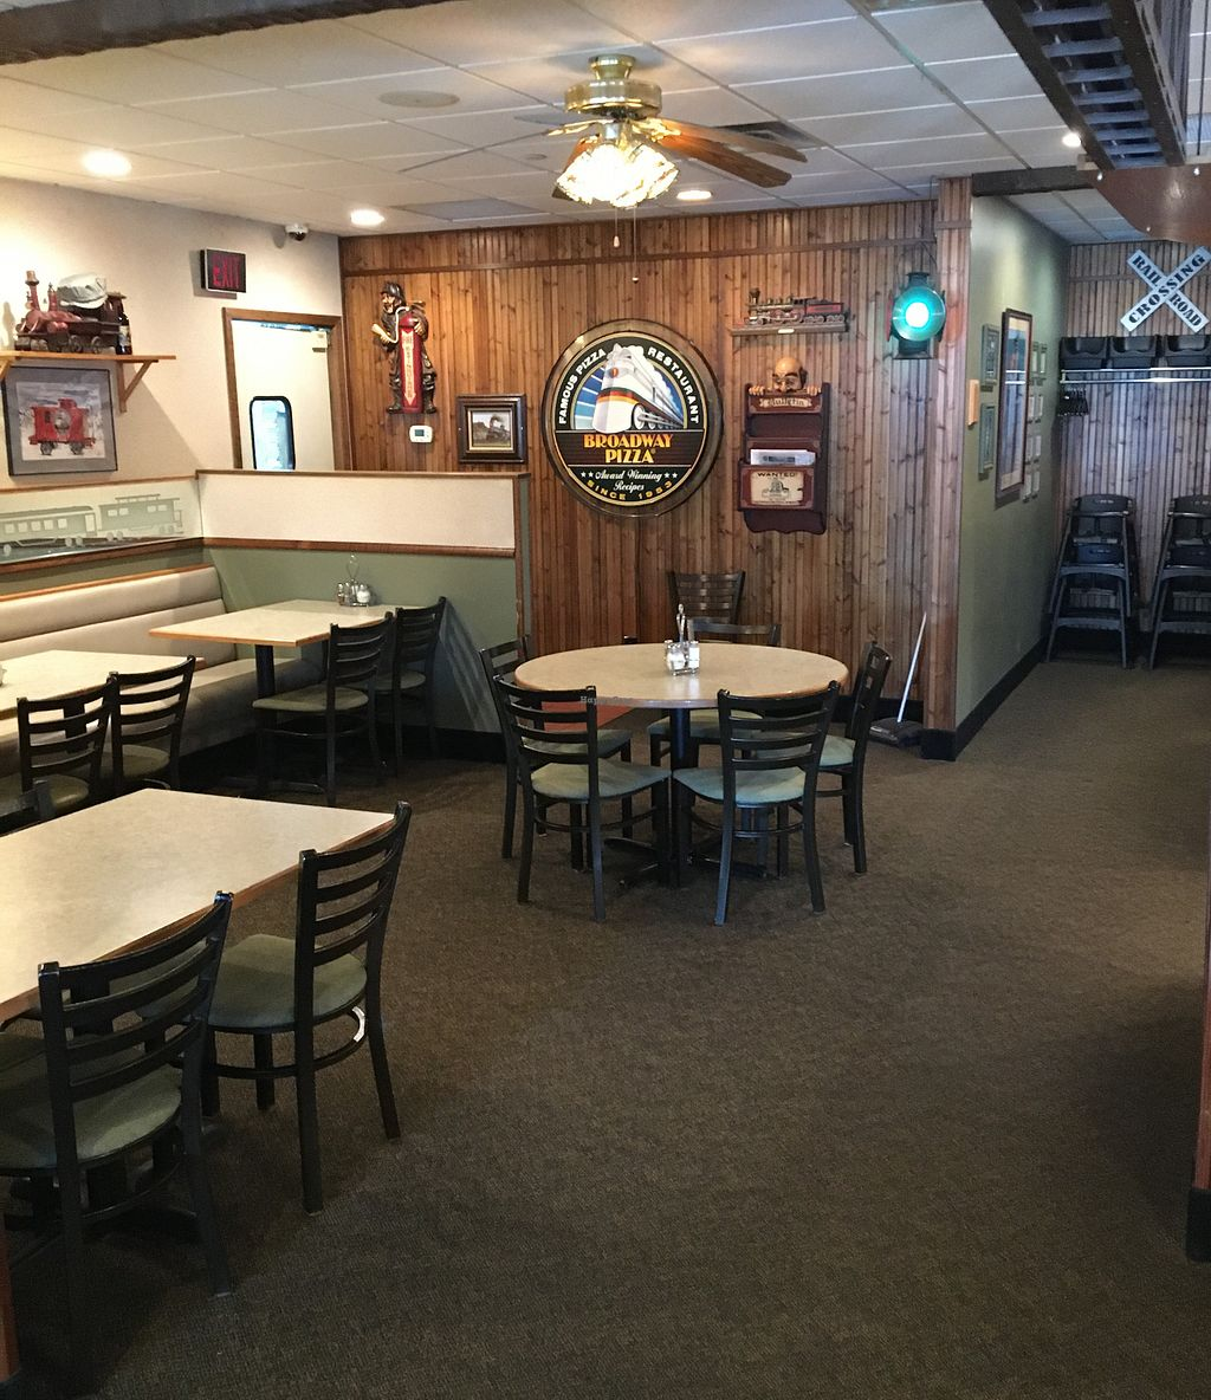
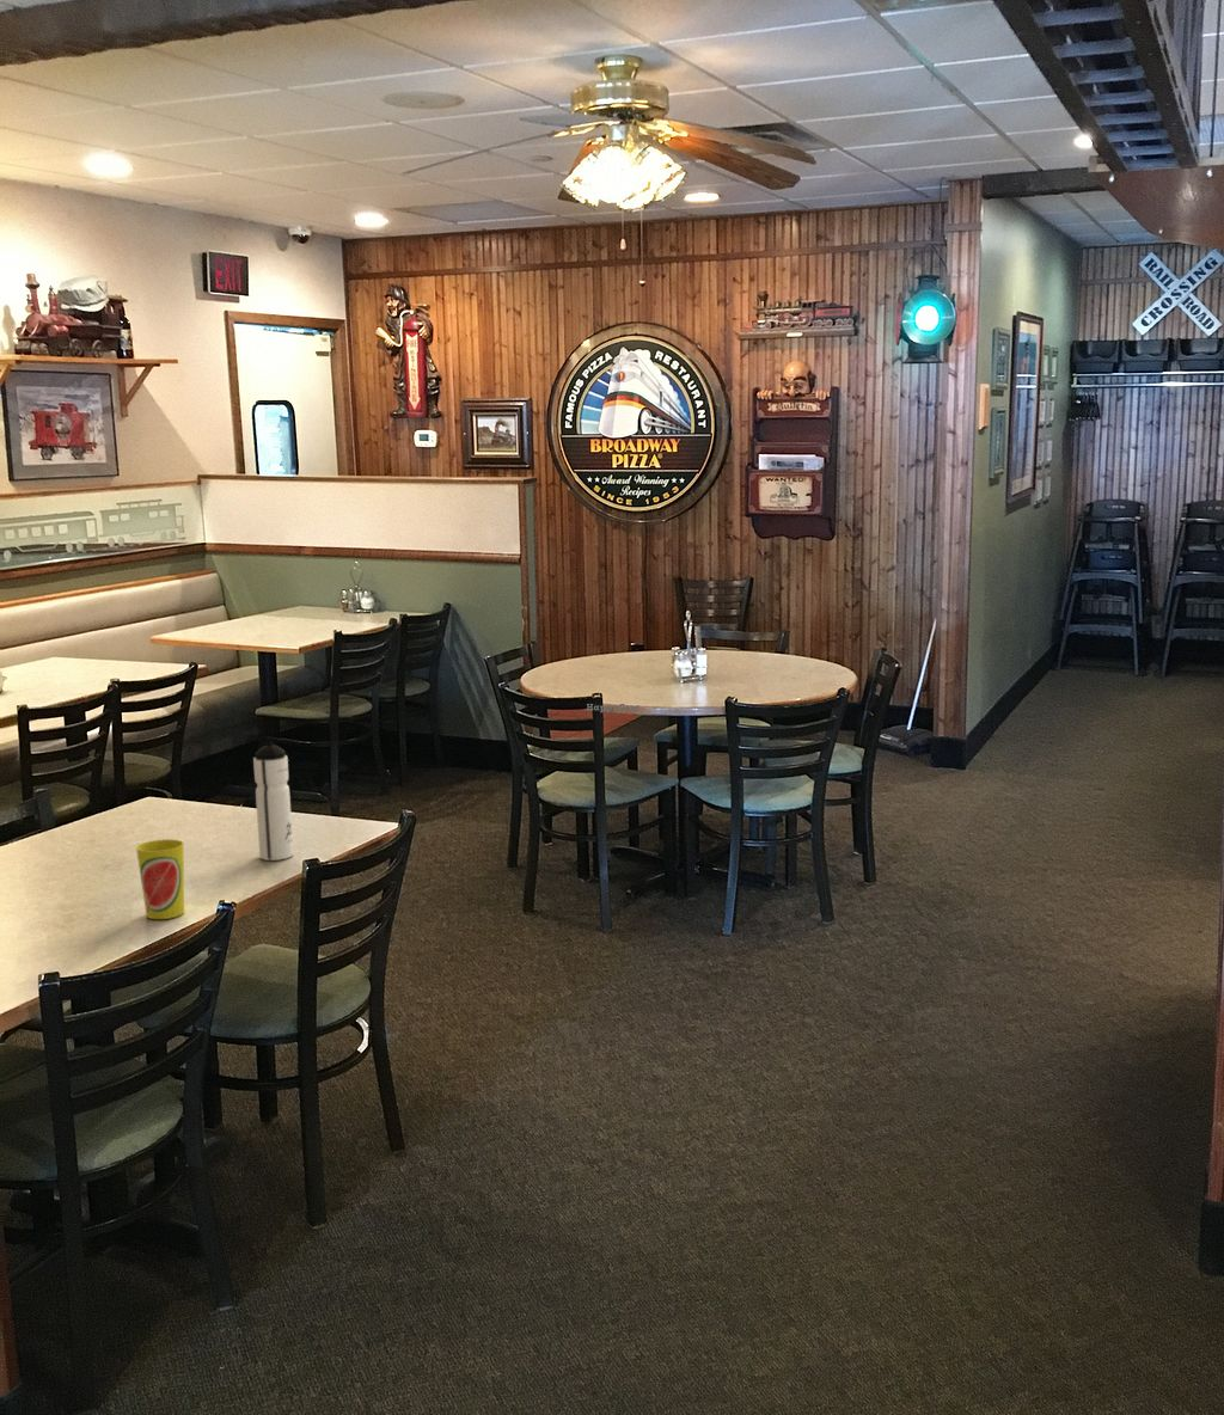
+ water bottle (272, 798)
+ cup (162, 880)
